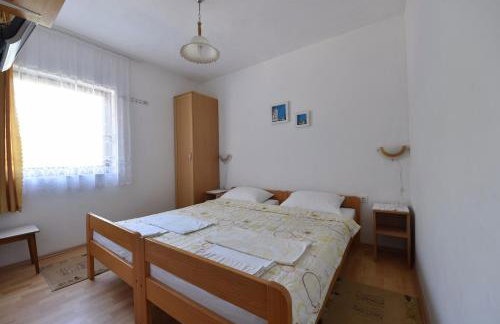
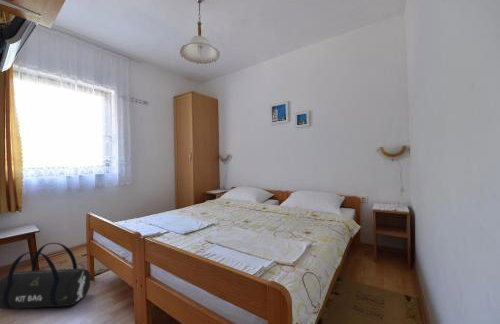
+ duffel bag (44, 274)
